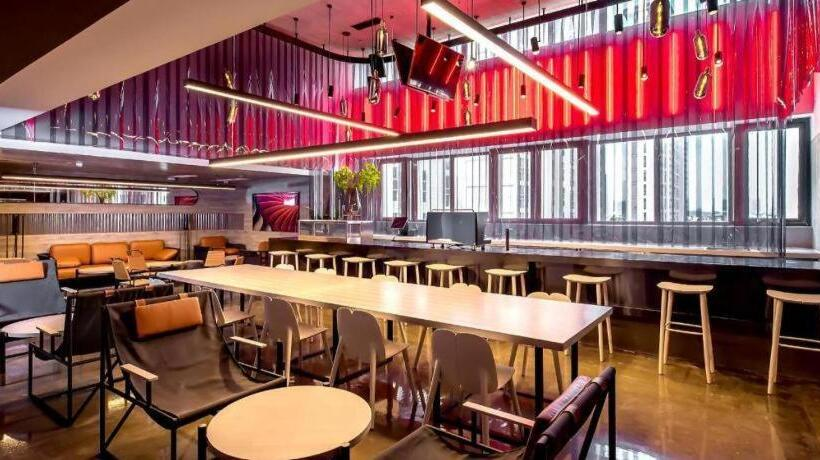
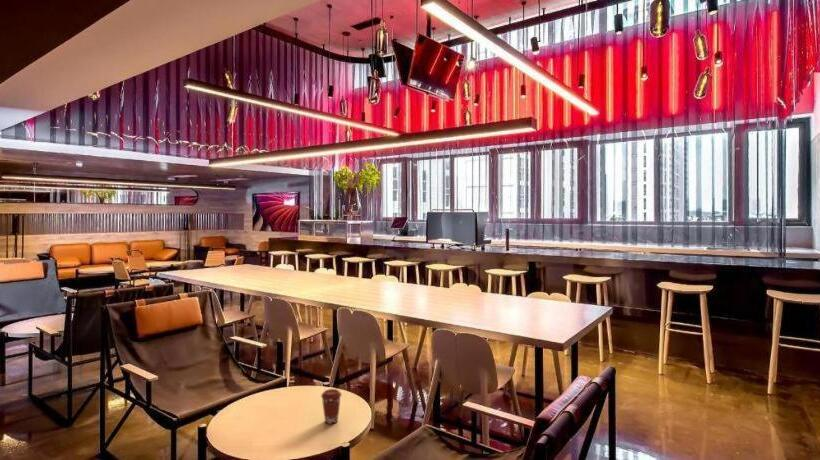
+ coffee cup (331, 406)
